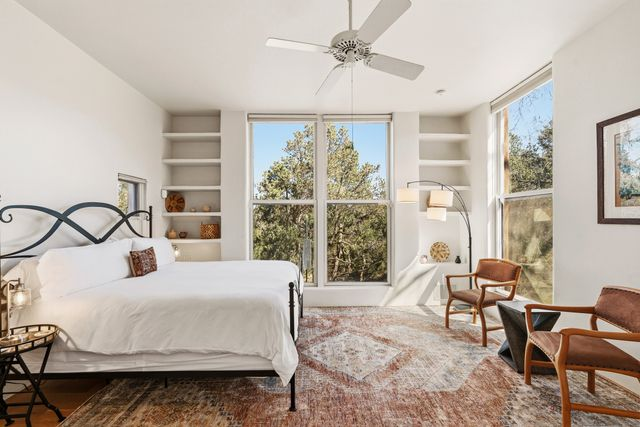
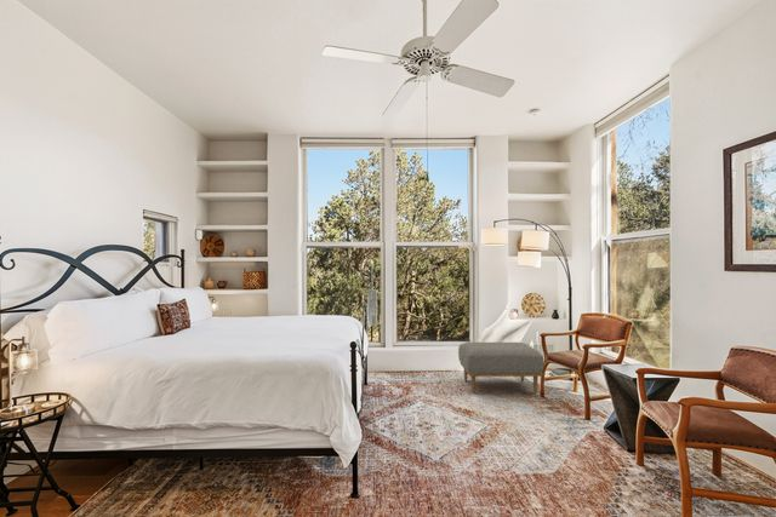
+ ottoman (498, 366)
